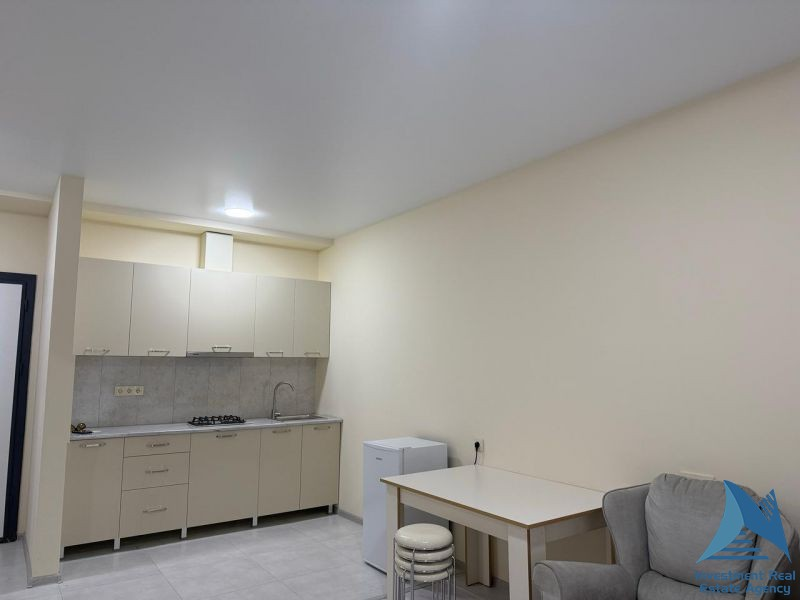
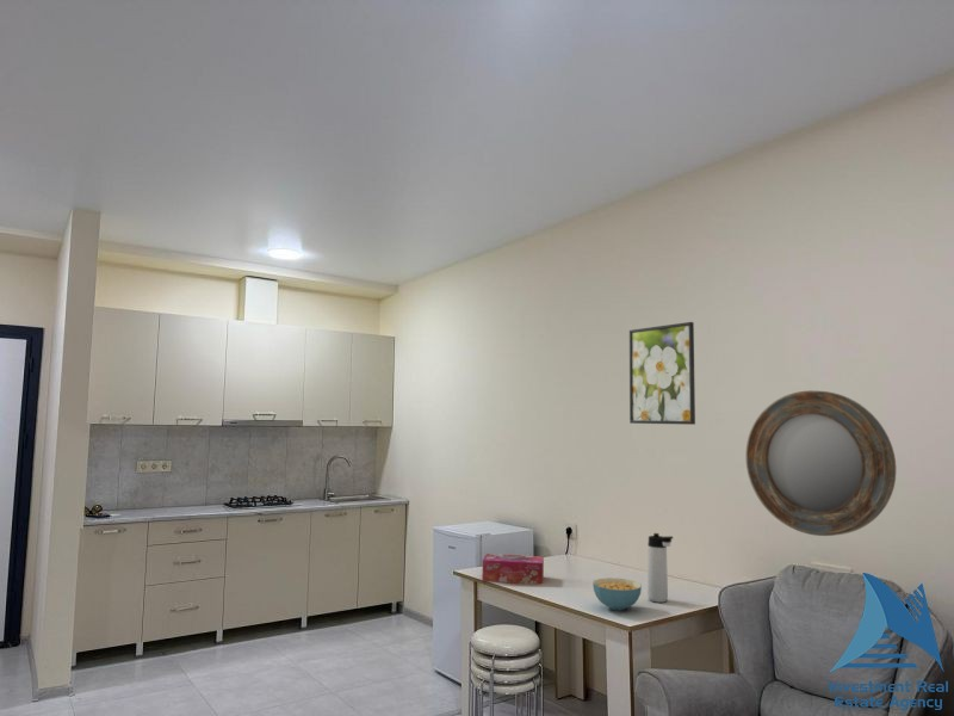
+ thermos bottle (661, 567)
+ tissue box (513, 568)
+ cereal bowl (617, 595)
+ home mirror (813, 462)
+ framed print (659, 375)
